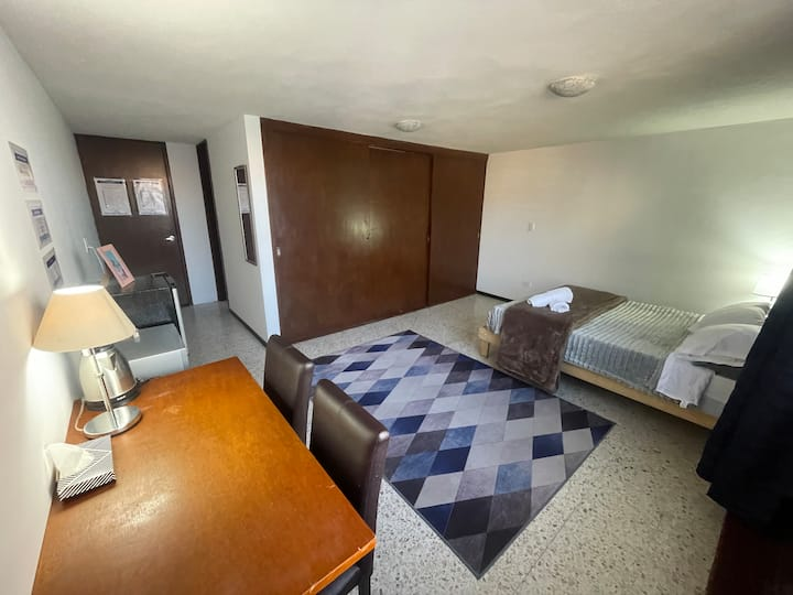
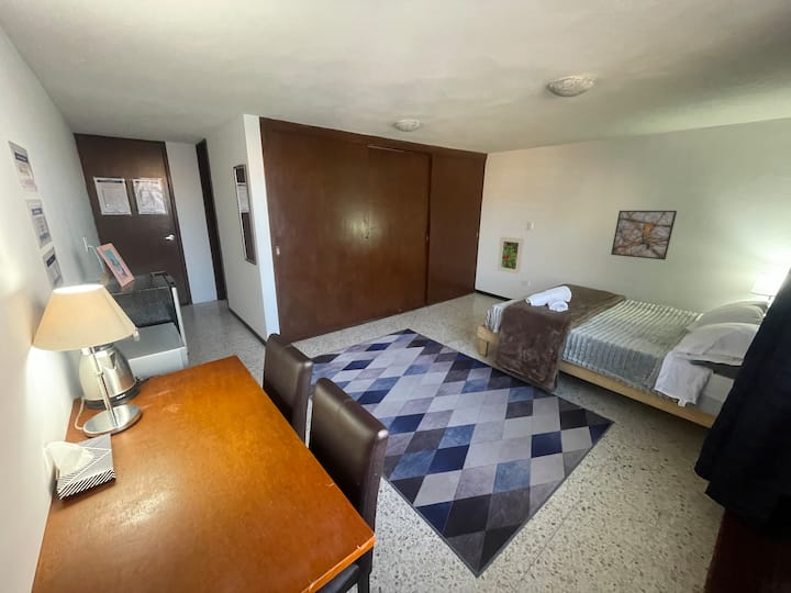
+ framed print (642, 234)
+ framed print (510, 255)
